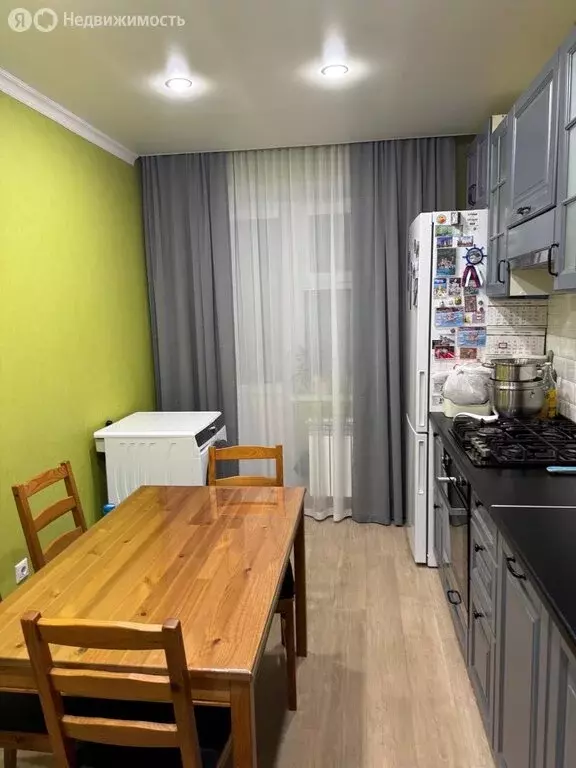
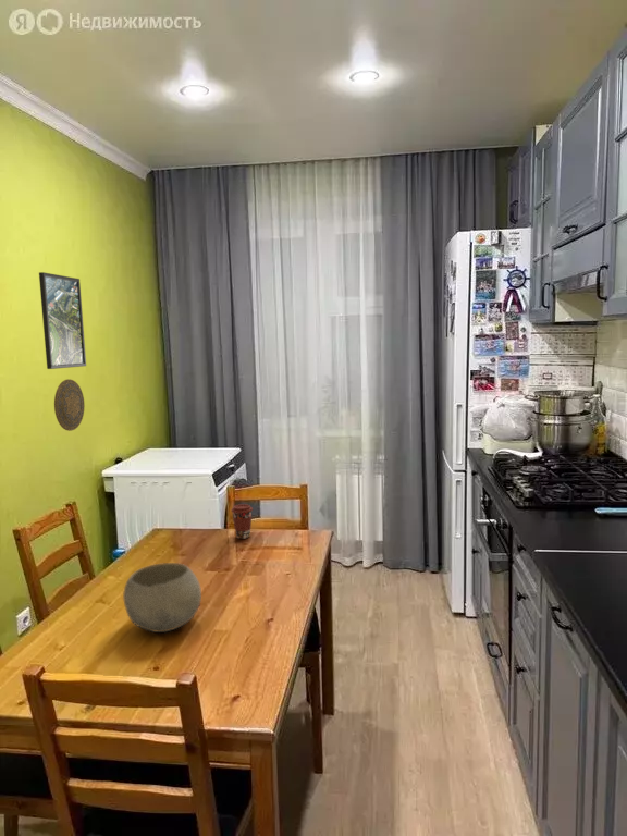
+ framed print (63, 321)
+ coffee cup (242, 521)
+ decorative plate (71, 405)
+ bowl (162, 599)
